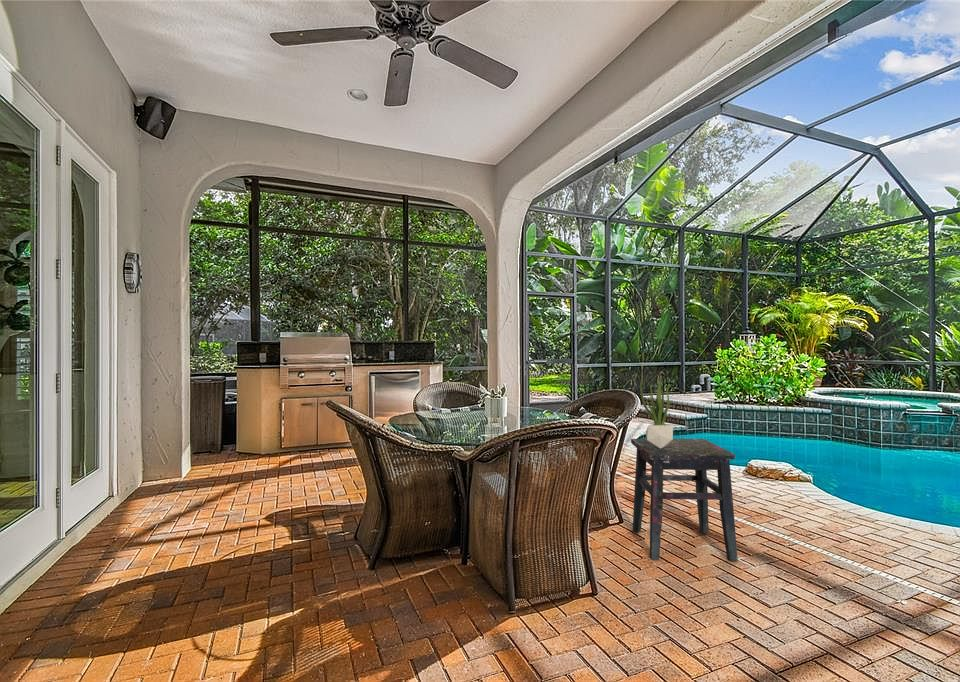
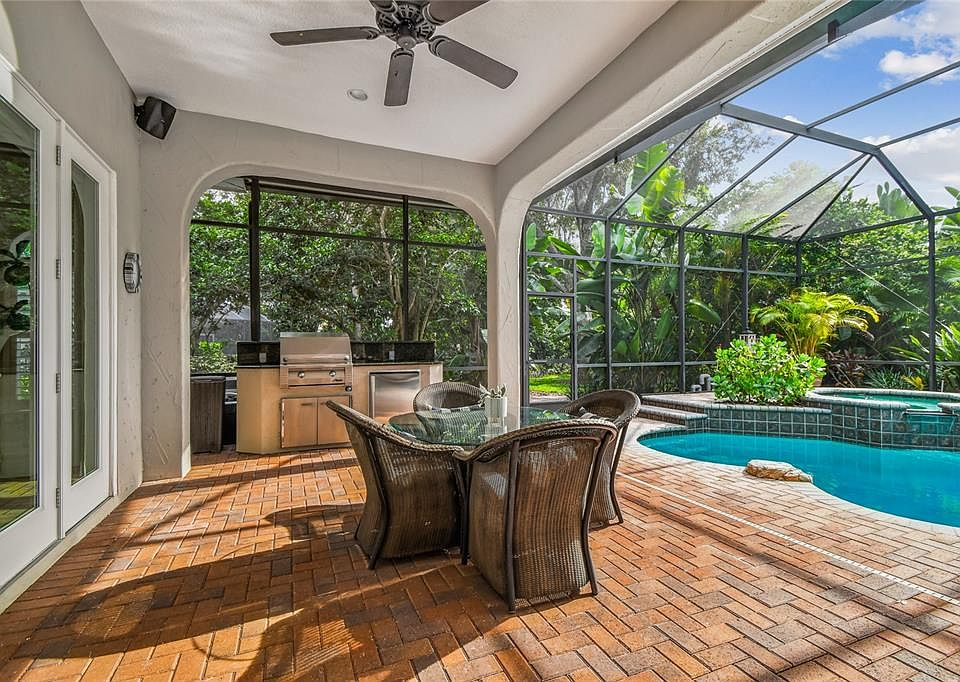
- potted plant (656, 411)
- side table (679, 494)
